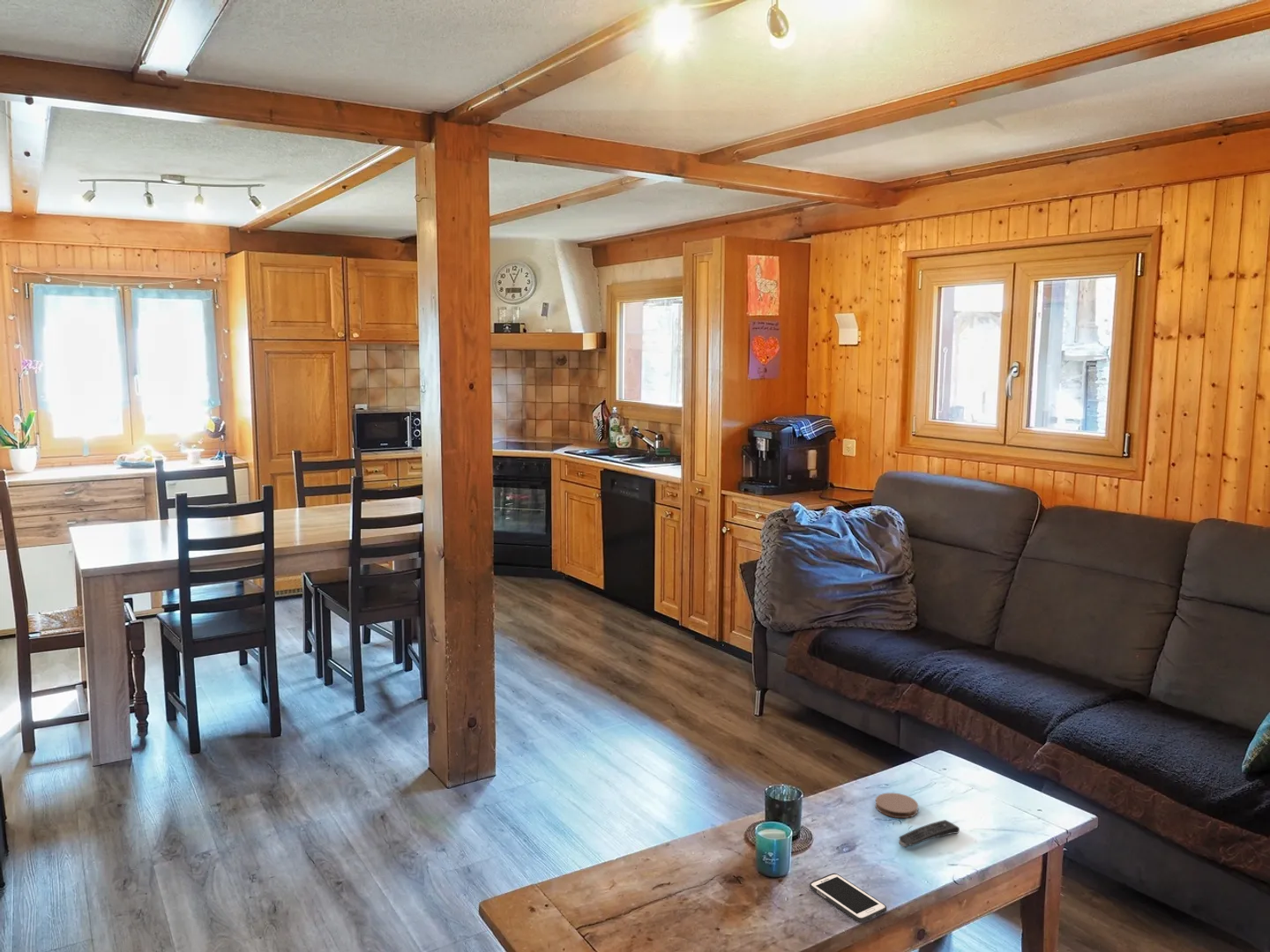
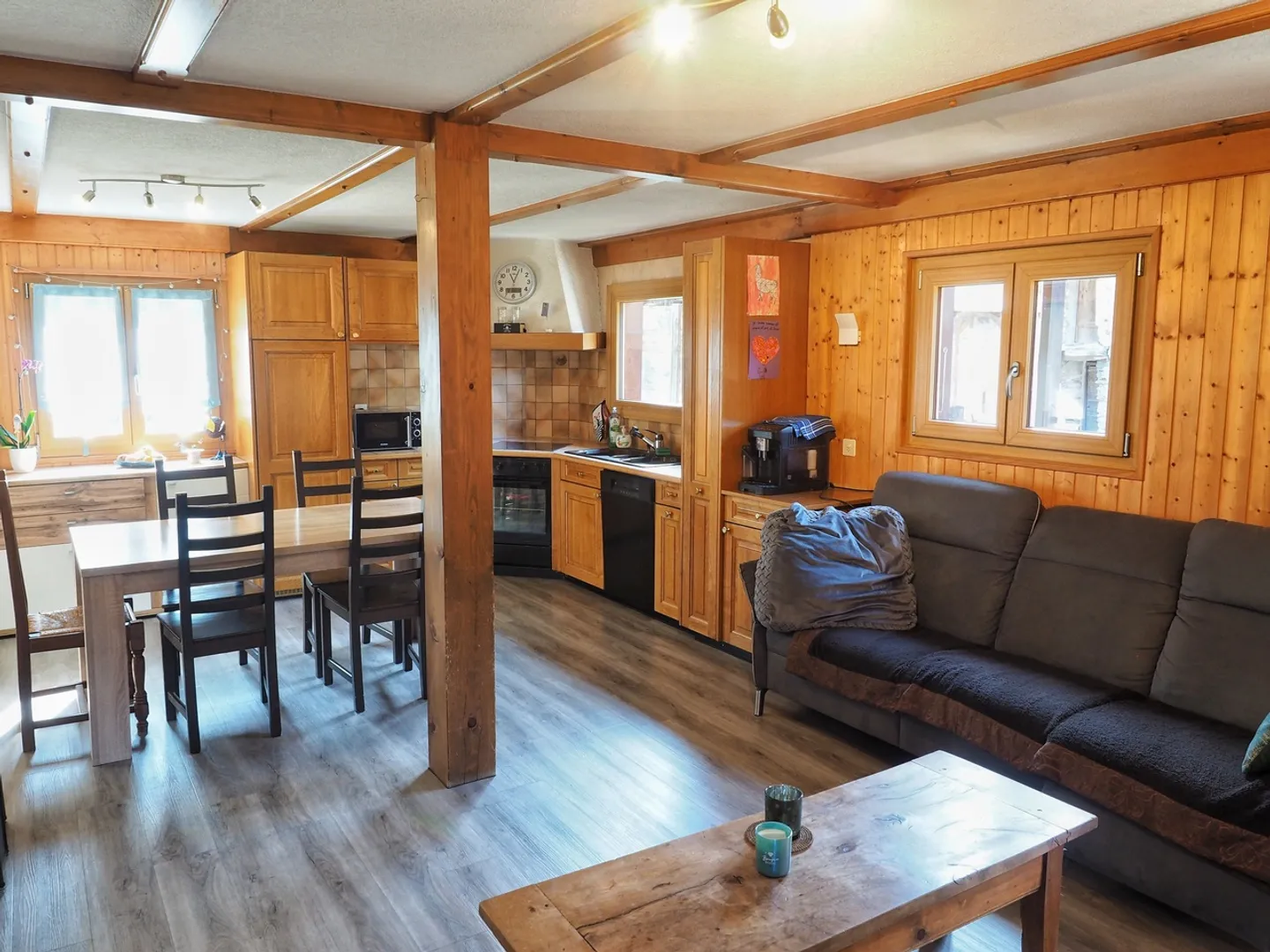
- cell phone (847, 896)
- remote control (927, 834)
- coaster (896, 805)
